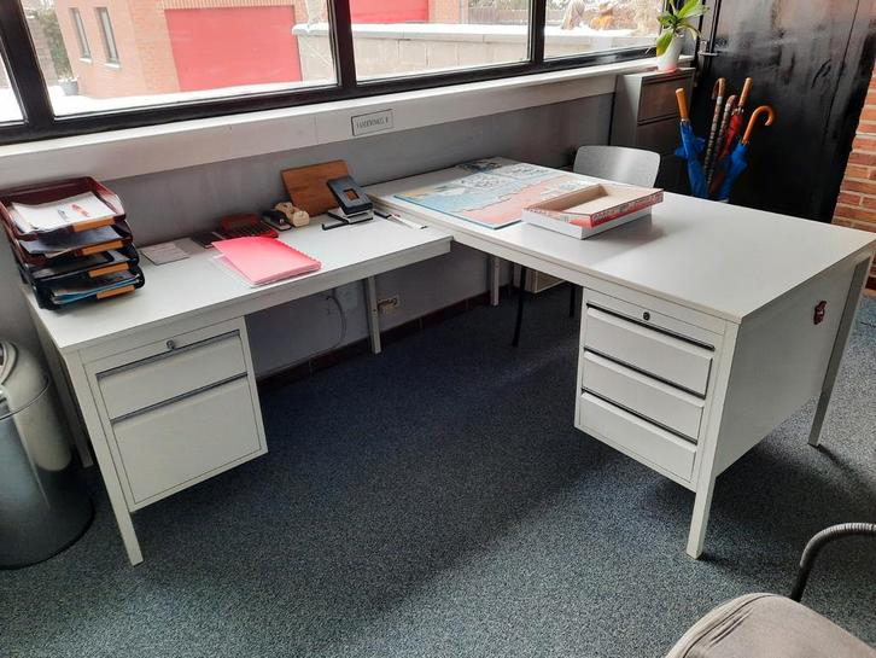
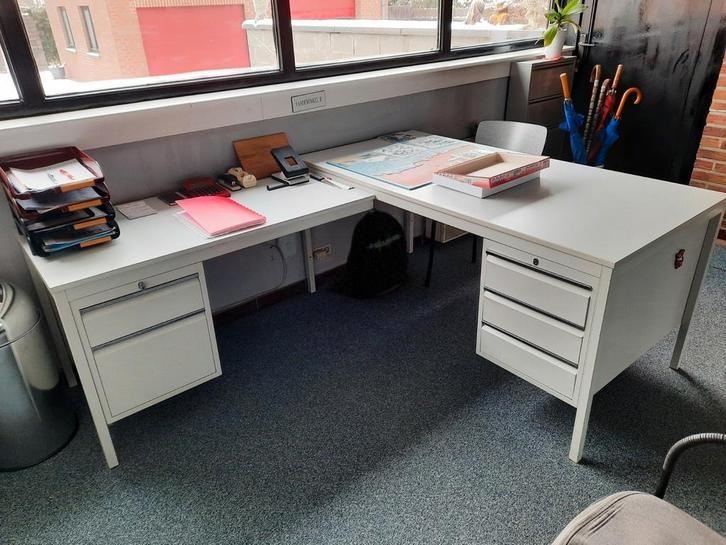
+ backpack (371, 248)
